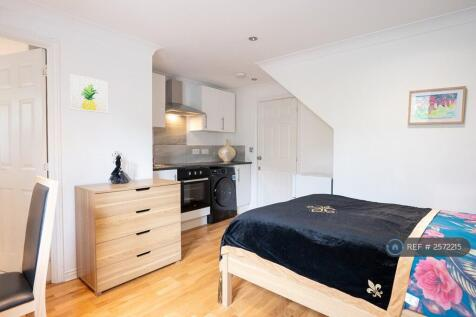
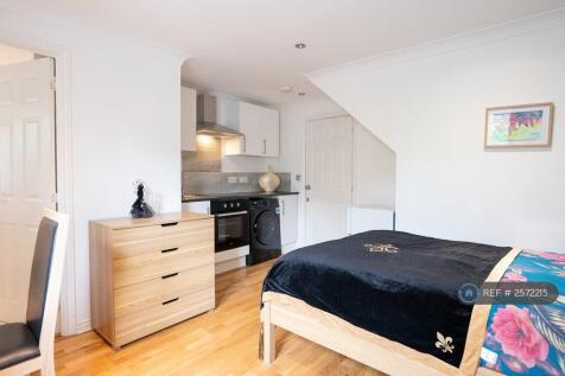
- wall art (89, 94)
